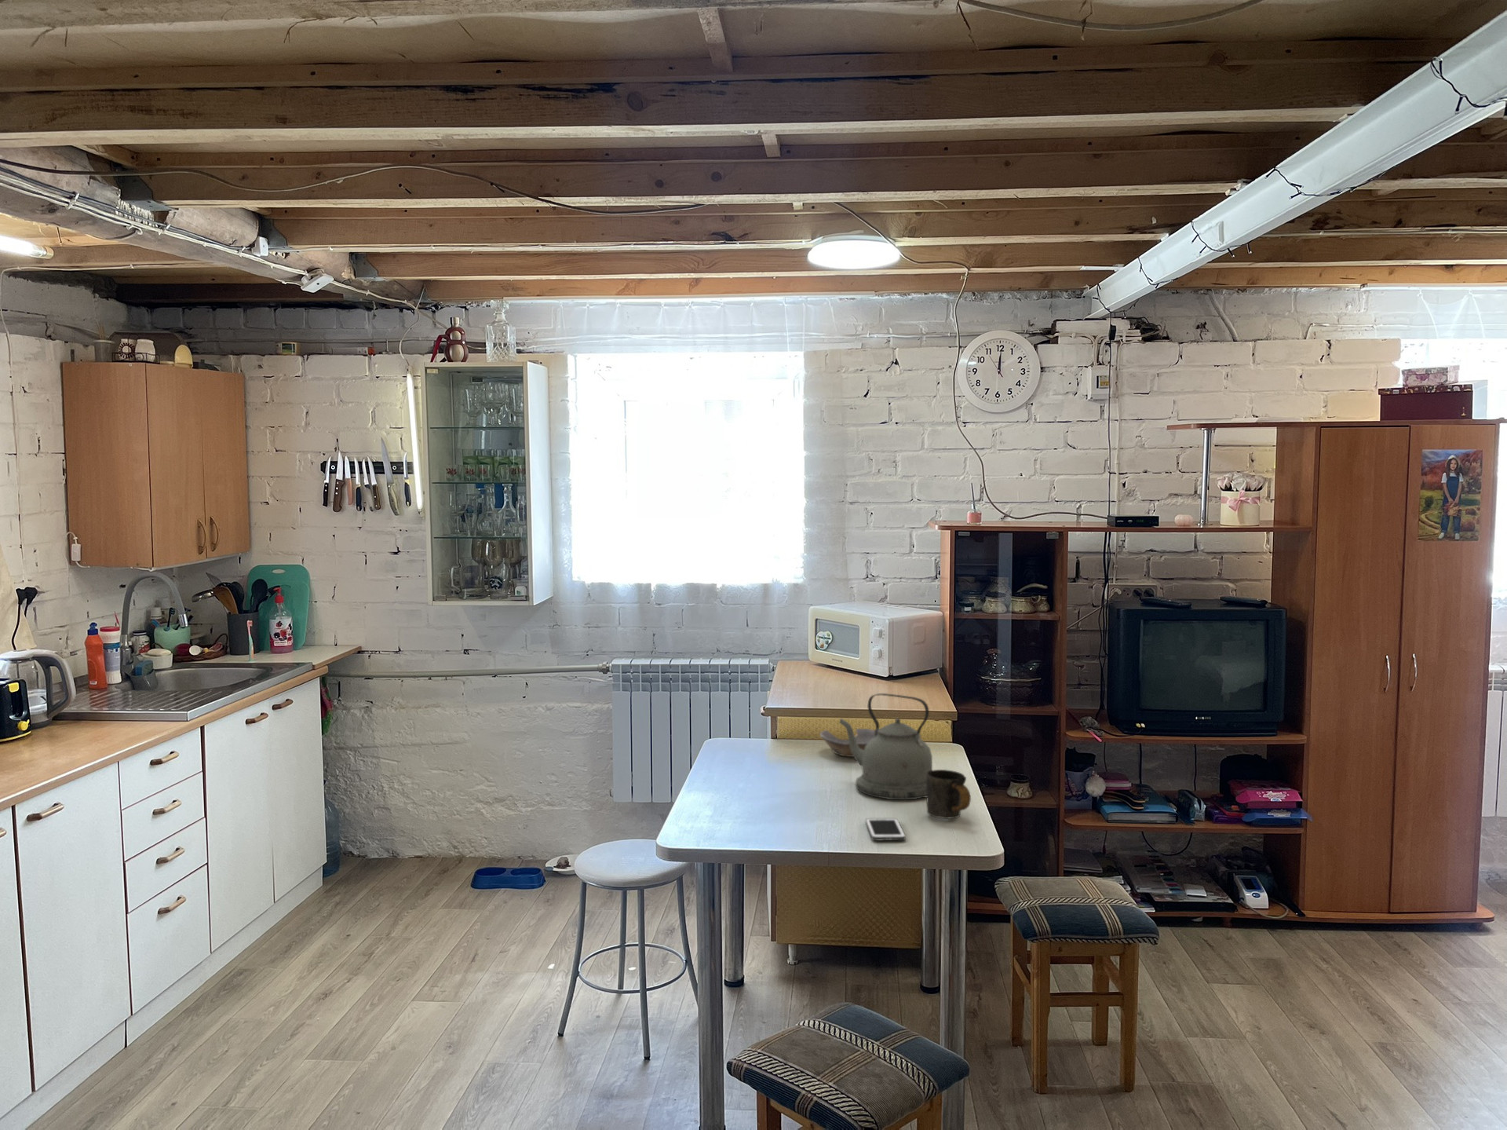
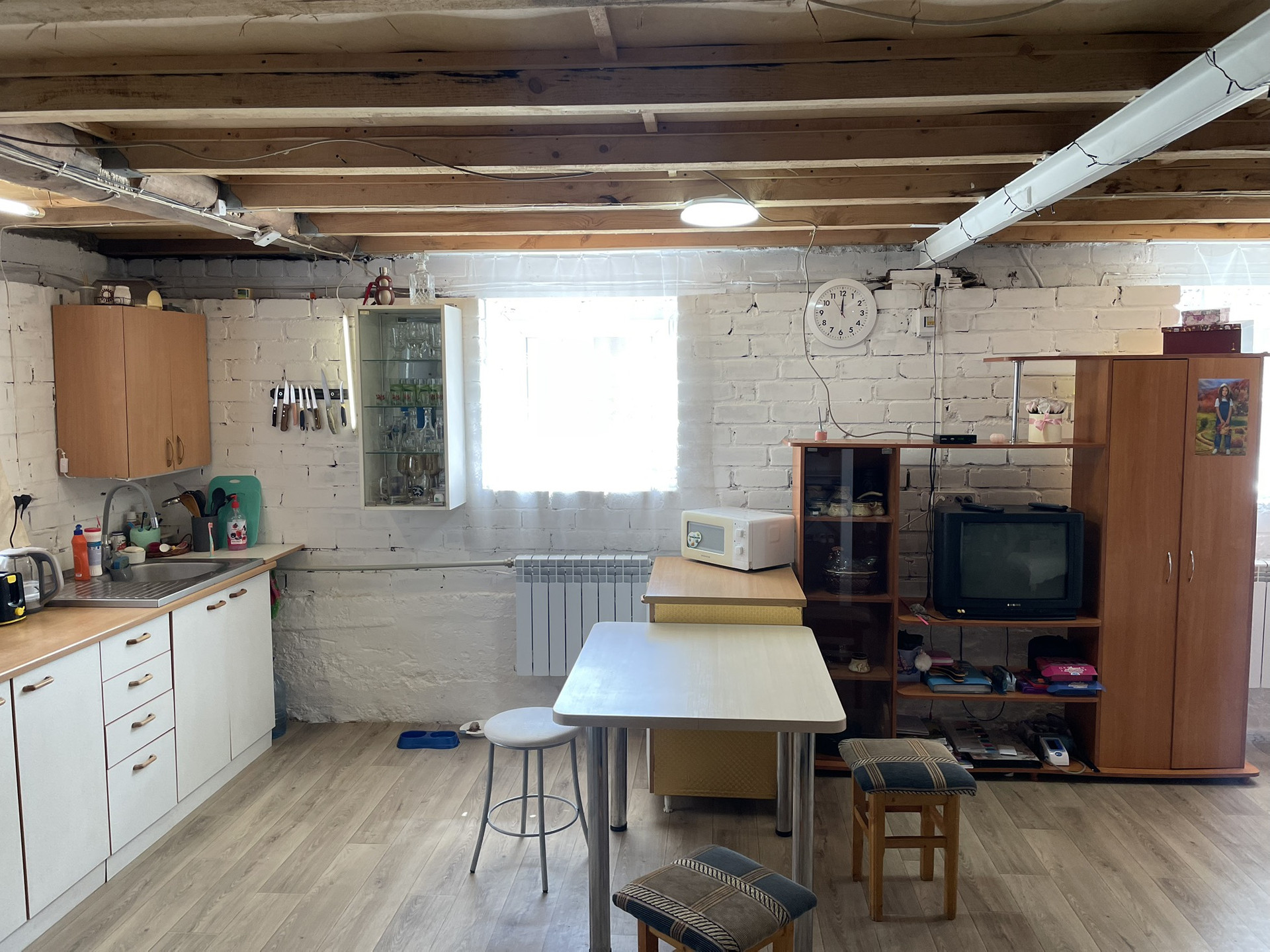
- kettle (891, 742)
- bowl (857, 744)
- cell phone (884, 829)
- mug (947, 795)
